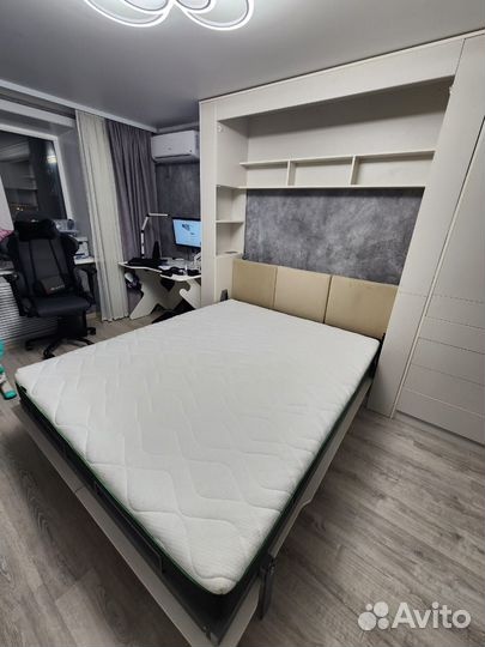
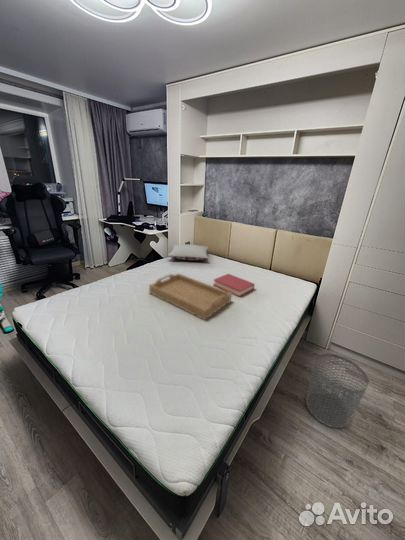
+ waste bin (333, 390)
+ hardback book (233, 284)
+ pillow (189, 251)
+ serving tray (189, 292)
